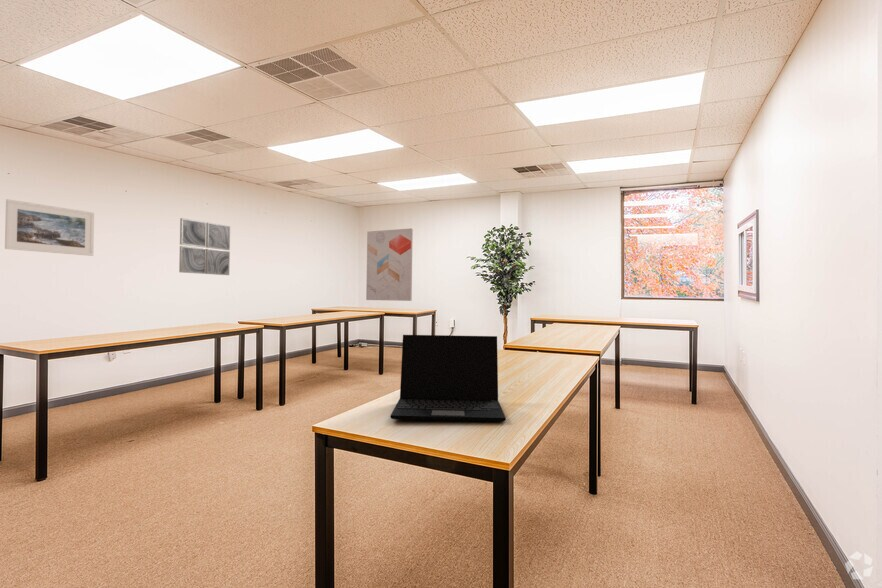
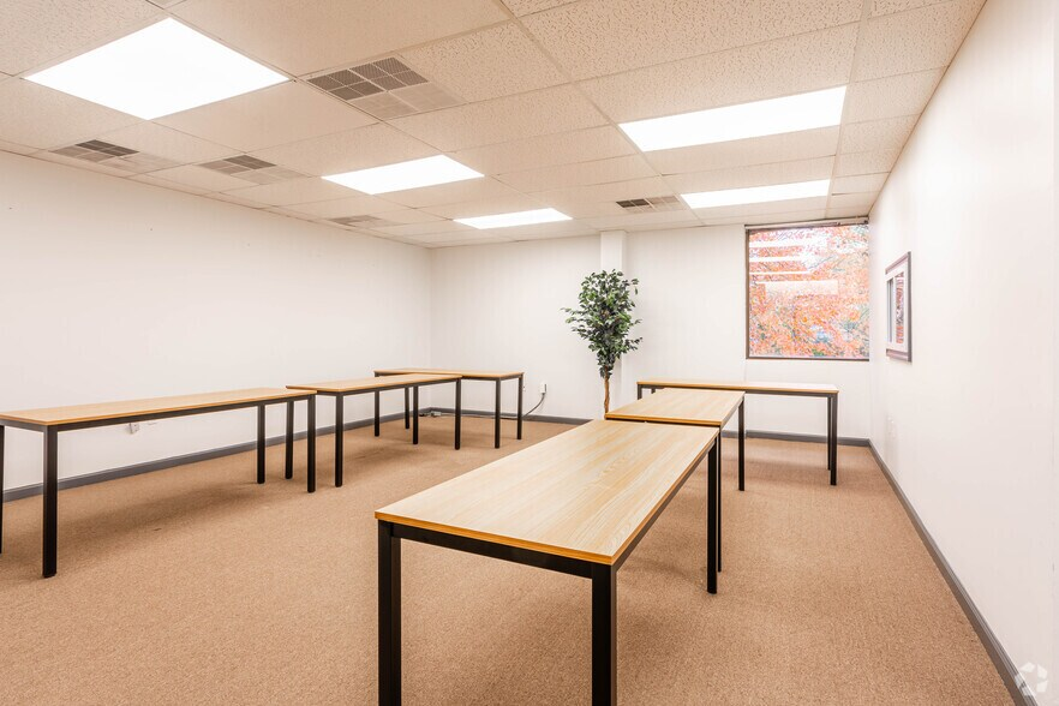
- wall art (206, 247)
- laptop (448, 373)
- wall art (388, 265)
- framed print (52, 229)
